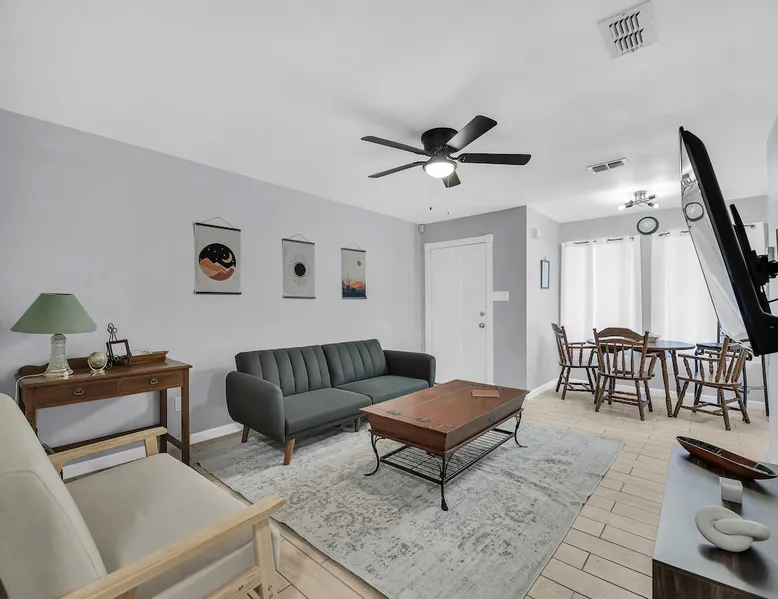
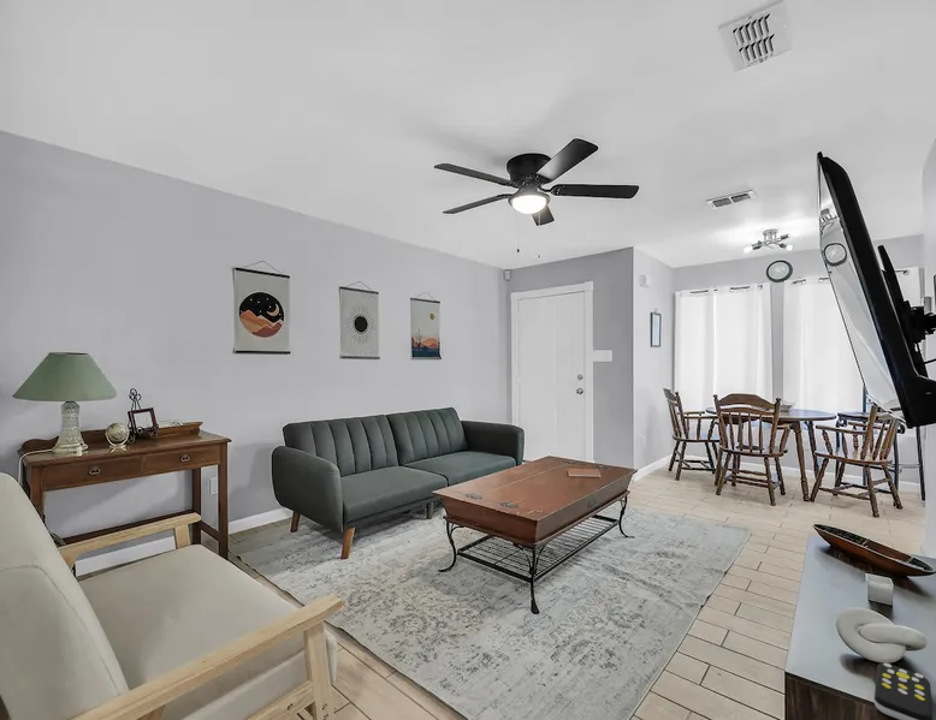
+ remote control (902, 692)
